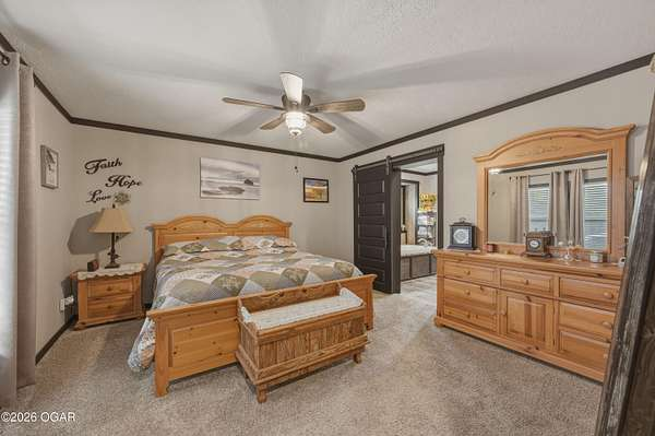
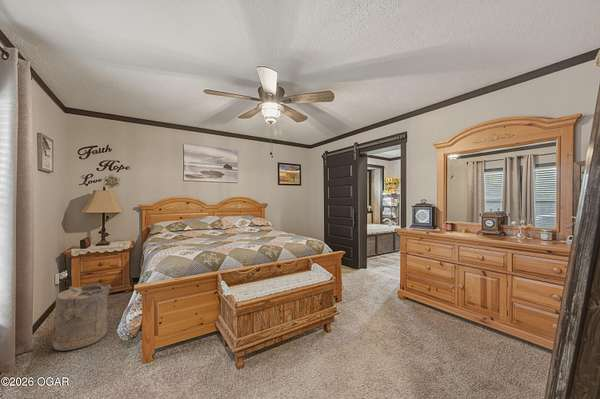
+ laundry hamper (80, 313)
